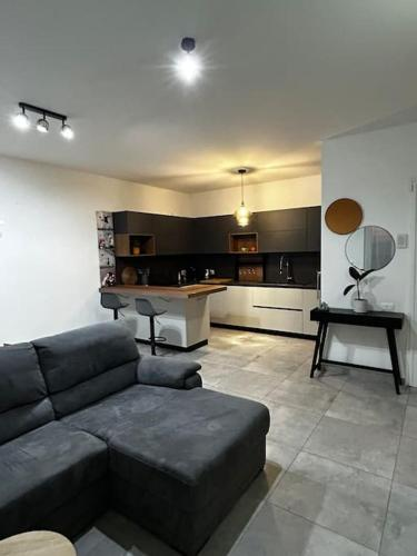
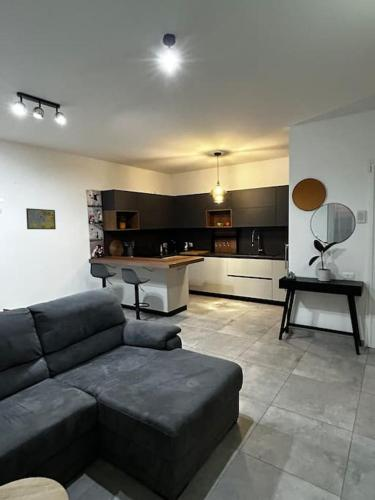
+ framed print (41, 219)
